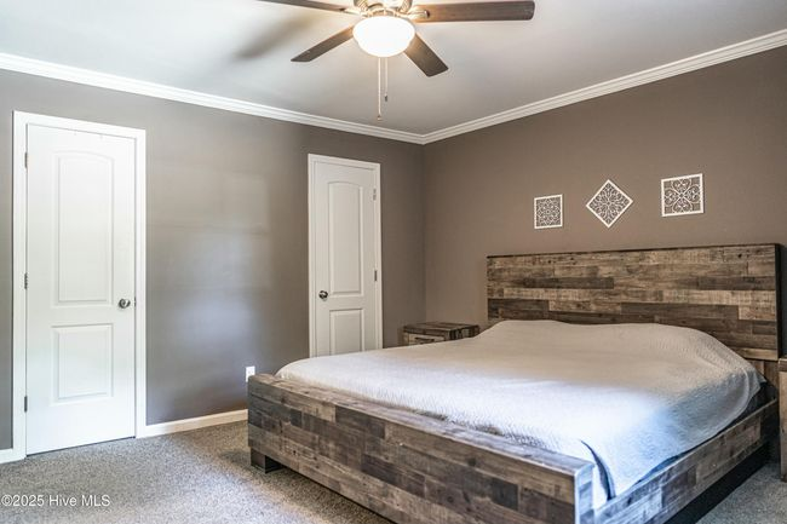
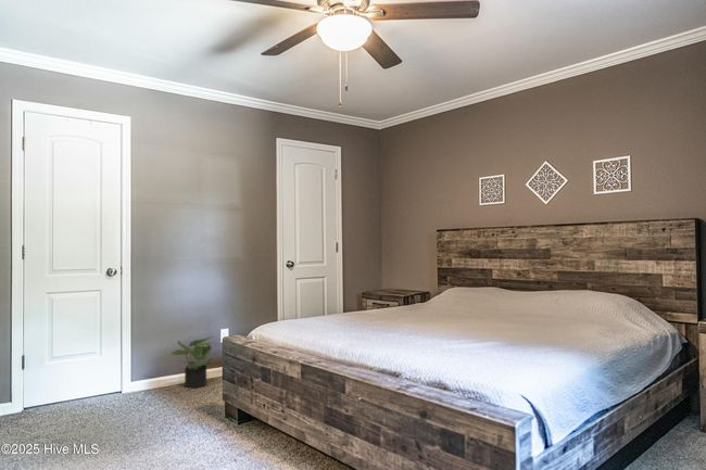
+ potted plant (194, 360)
